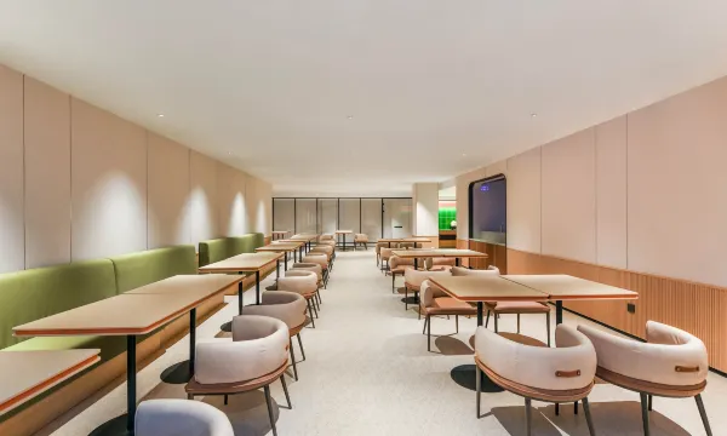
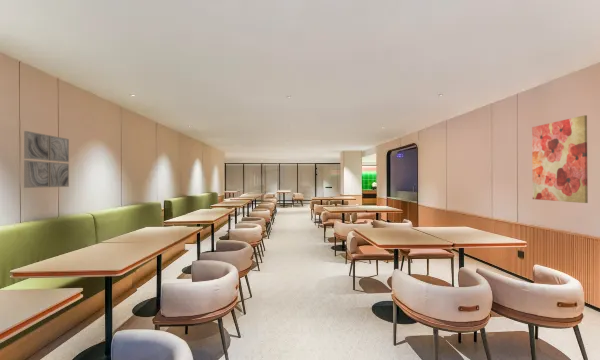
+ wall art (48, 160)
+ wall art (557, 161)
